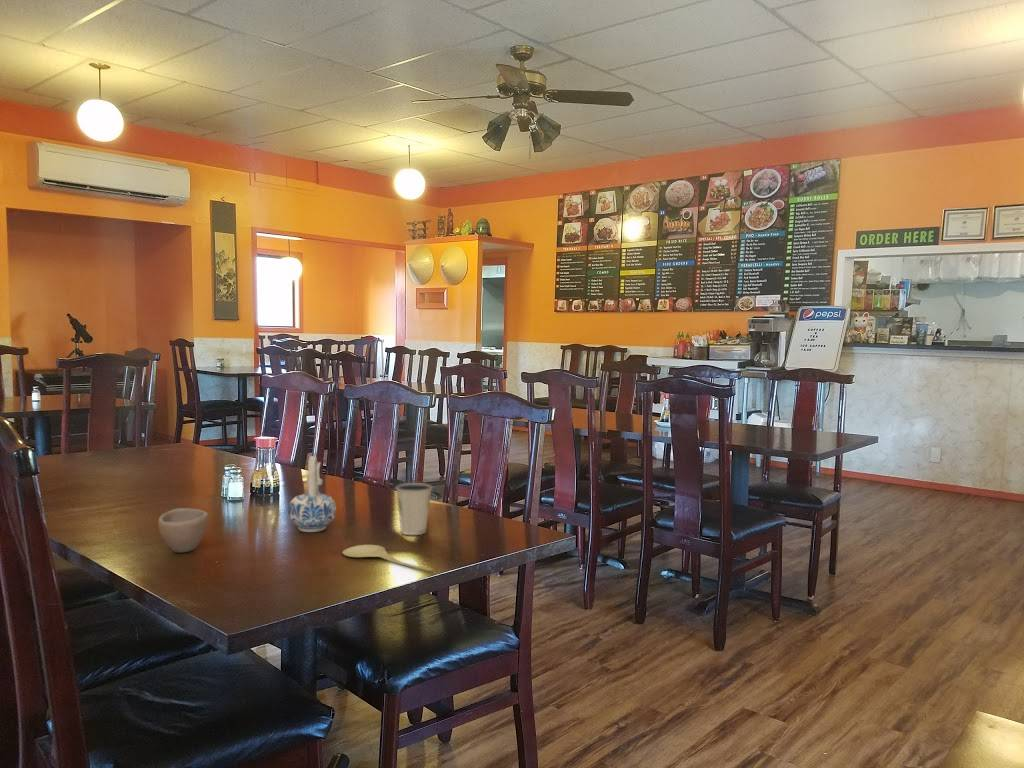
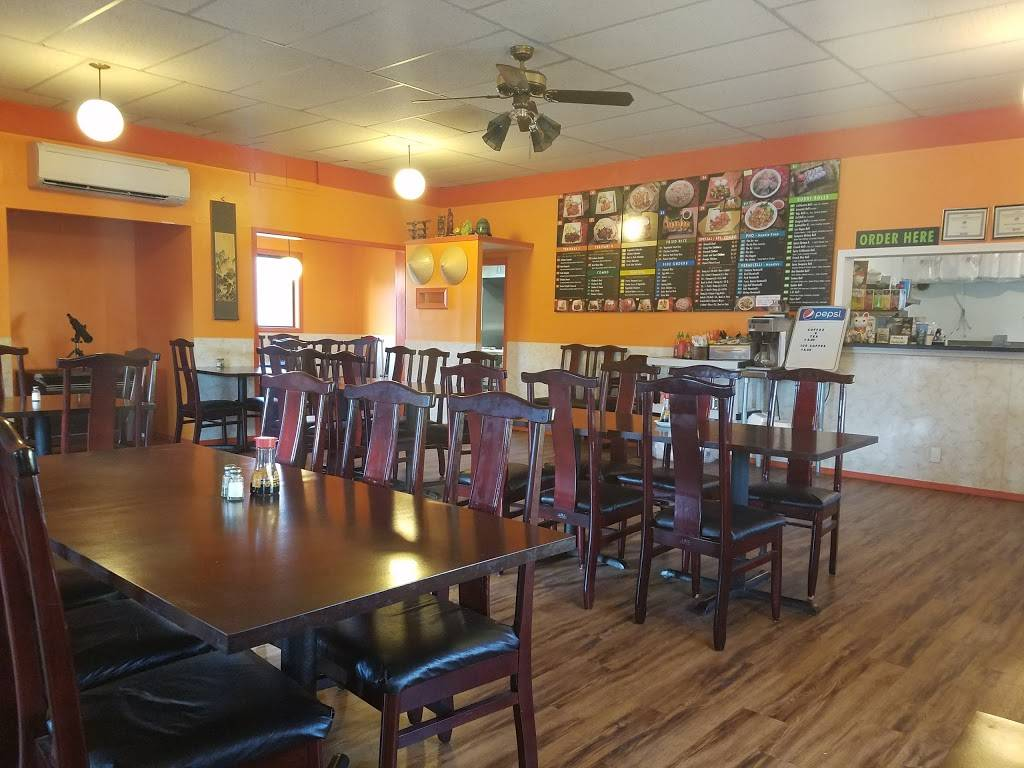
- spoon (388, 557)
- cup (180, 530)
- dixie cup (413, 509)
- ceramic pitcher (312, 491)
